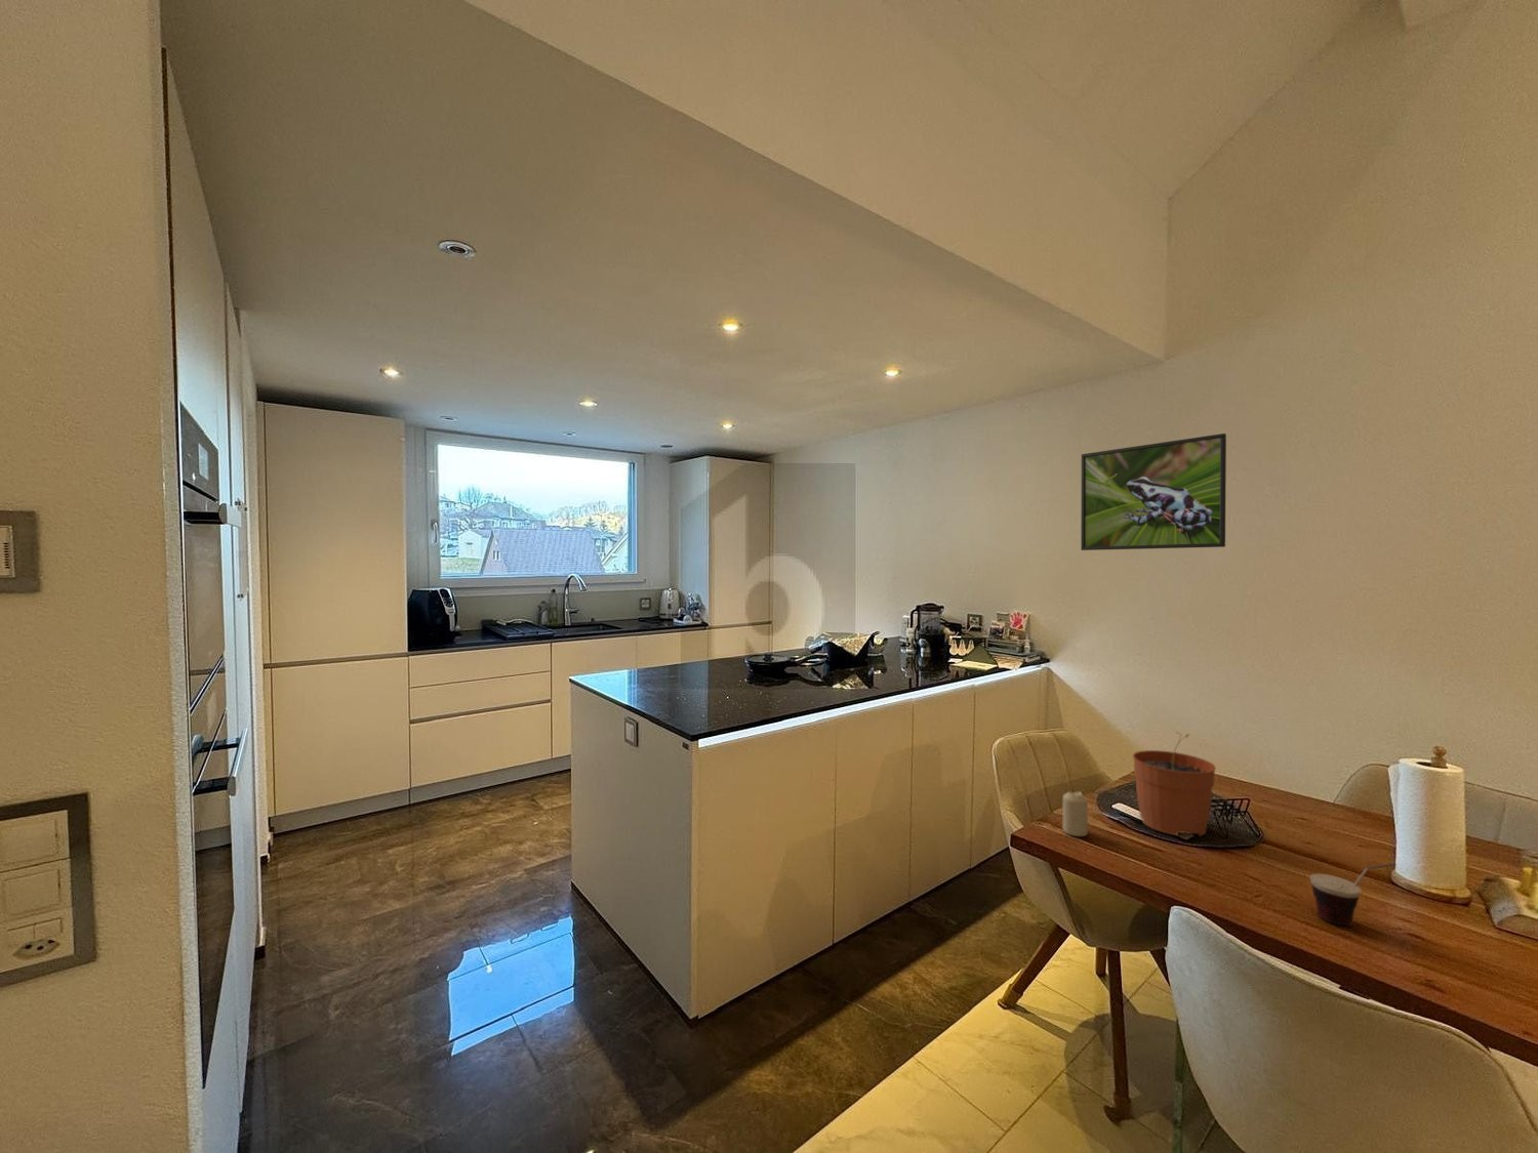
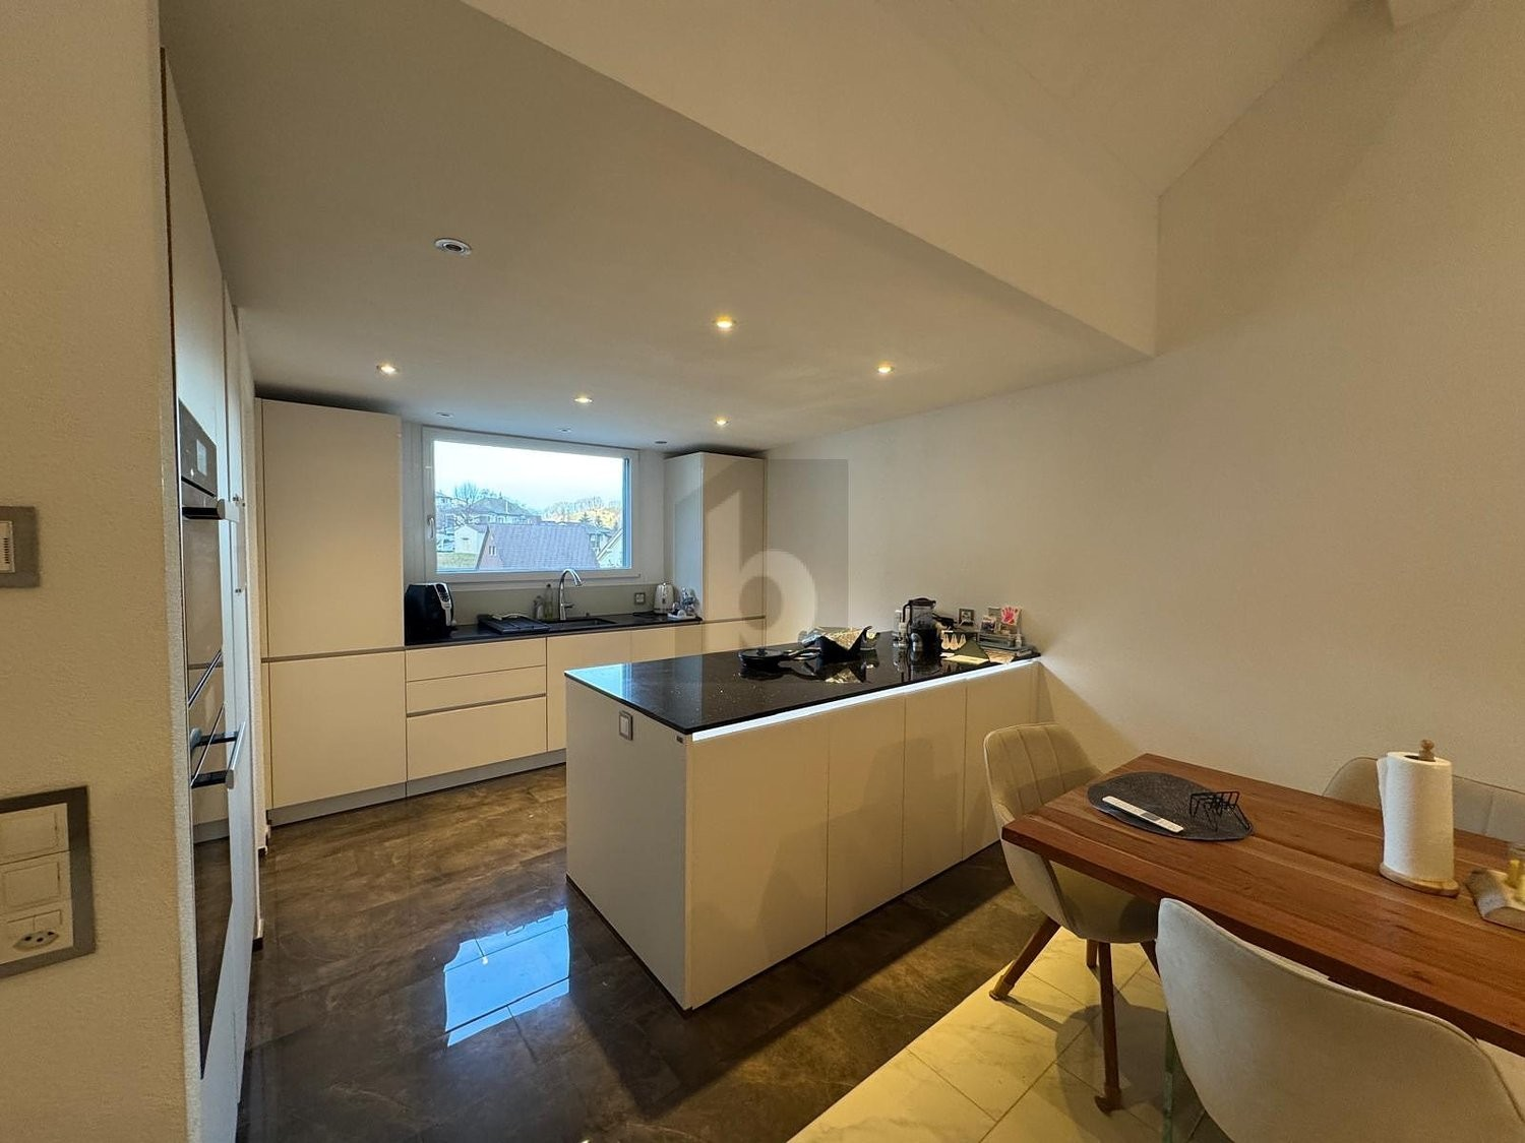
- plant pot (1172, 776)
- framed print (1147, 497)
- candle (1074, 811)
- cup (1353, 890)
